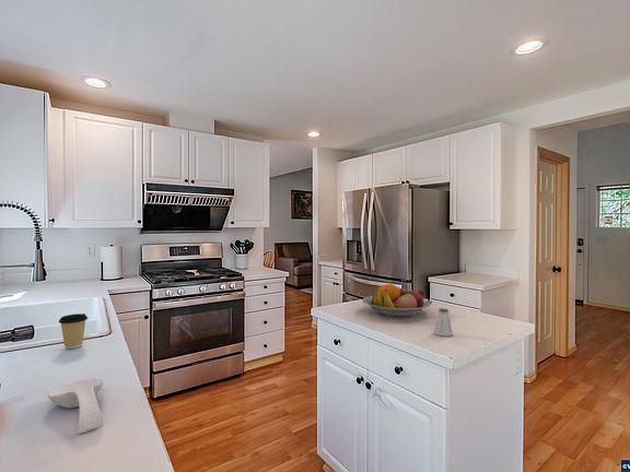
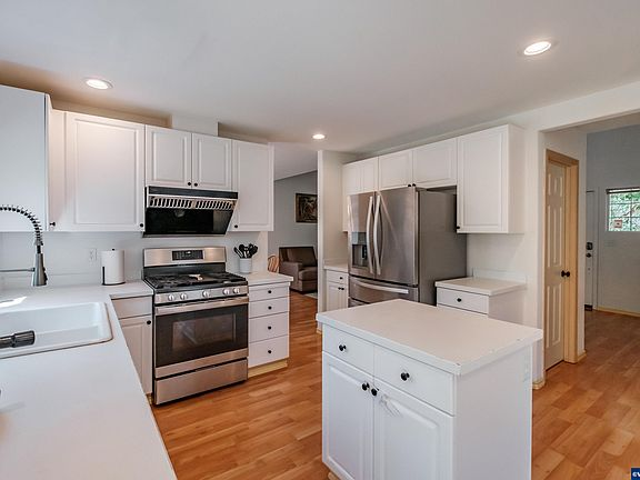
- fruit bowl (396, 297)
- coffee cup (73, 330)
- saltshaker (443, 321)
- spoon rest (81, 396)
